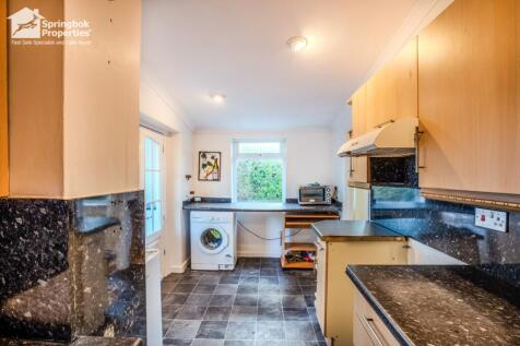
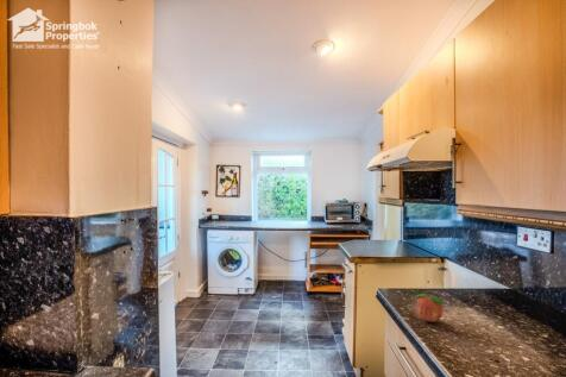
+ fruit (429, 306)
